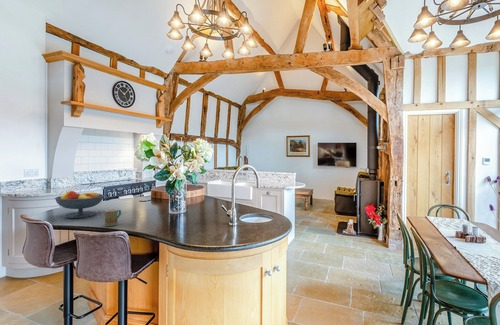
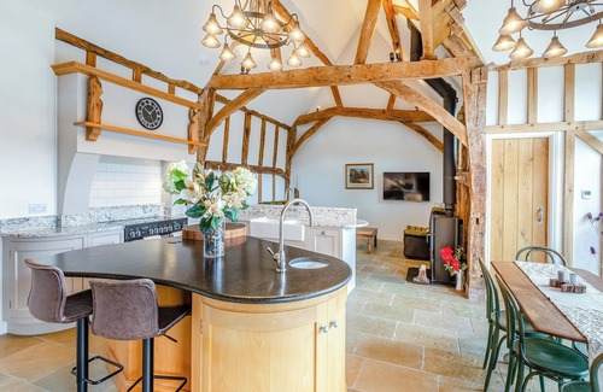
- mug (113, 216)
- fruit bowl (80, 202)
